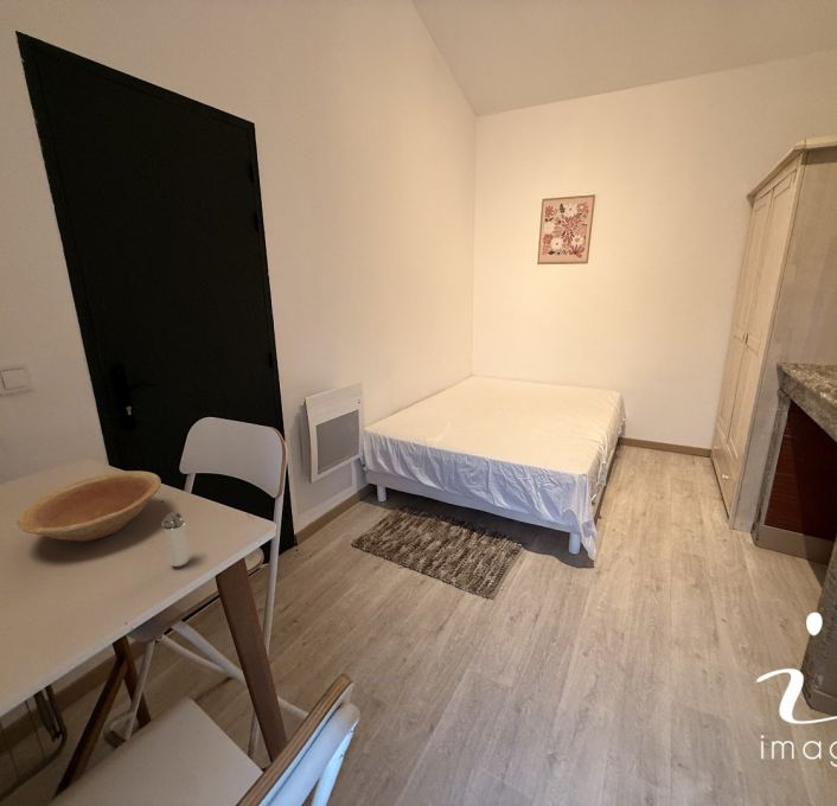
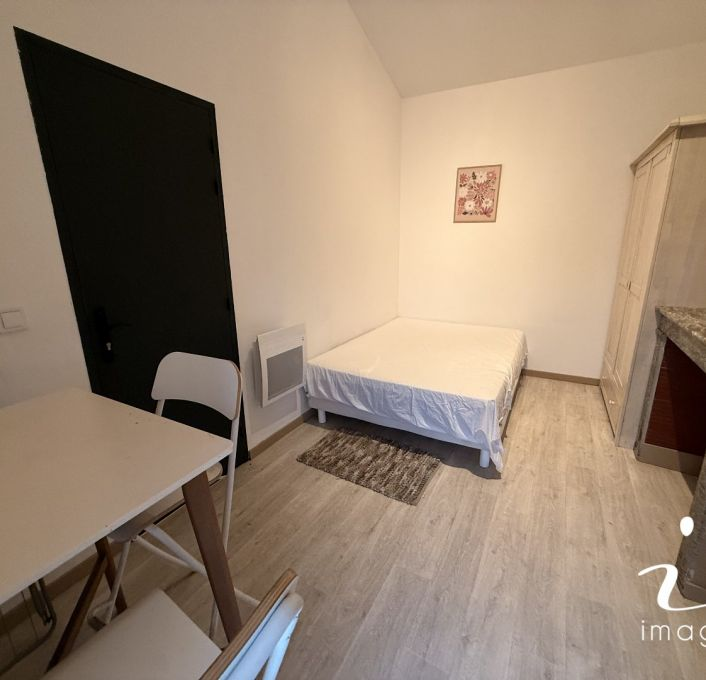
- shaker (175, 538)
- bowl (97, 511)
